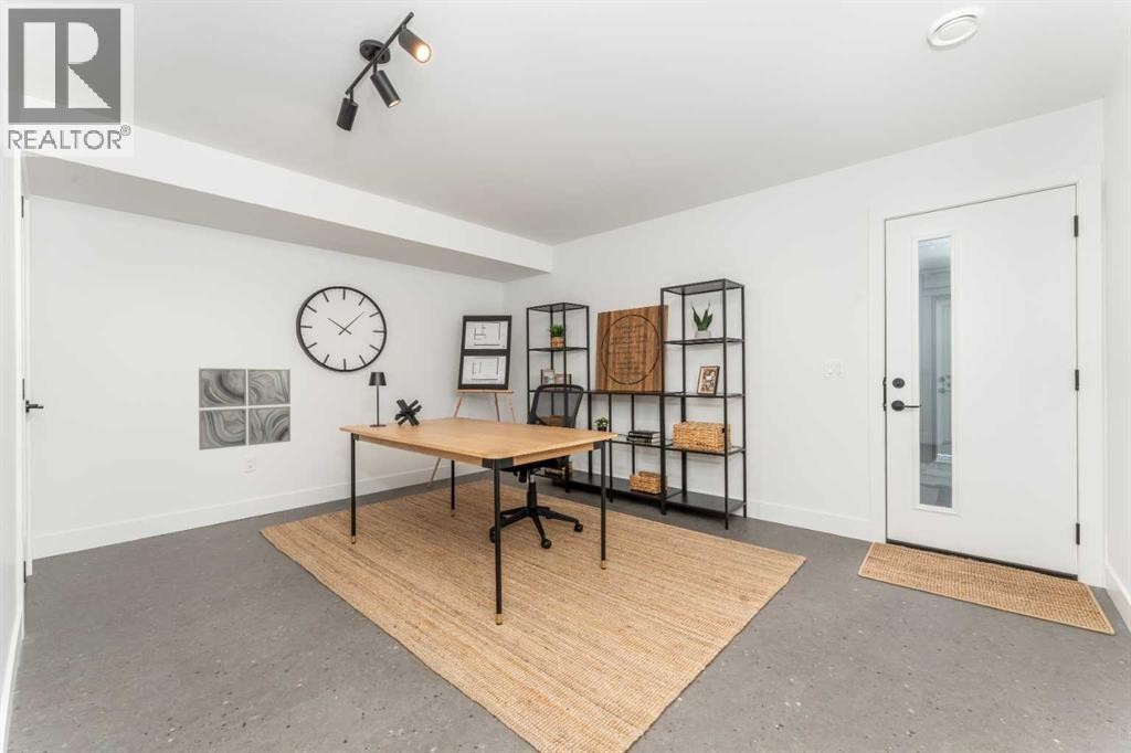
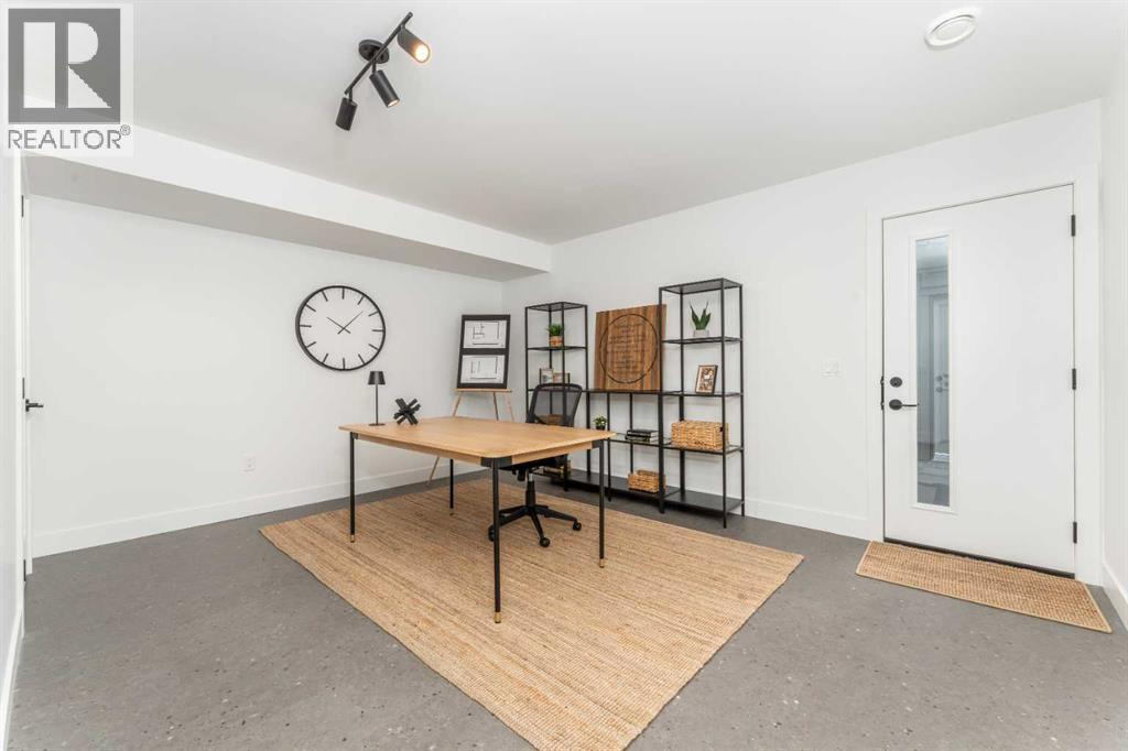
- wall art (245, 405)
